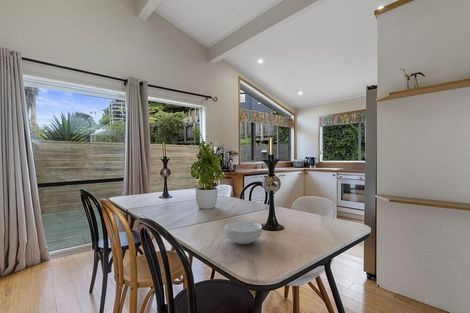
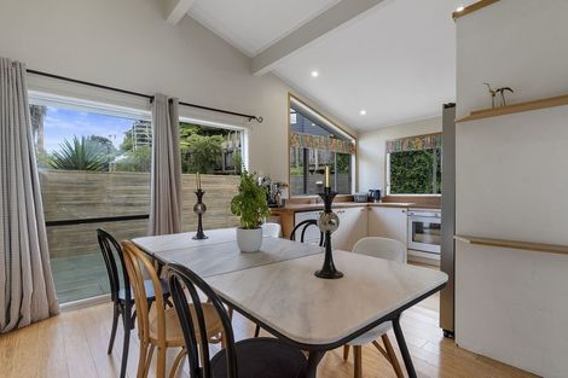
- cereal bowl (243, 233)
